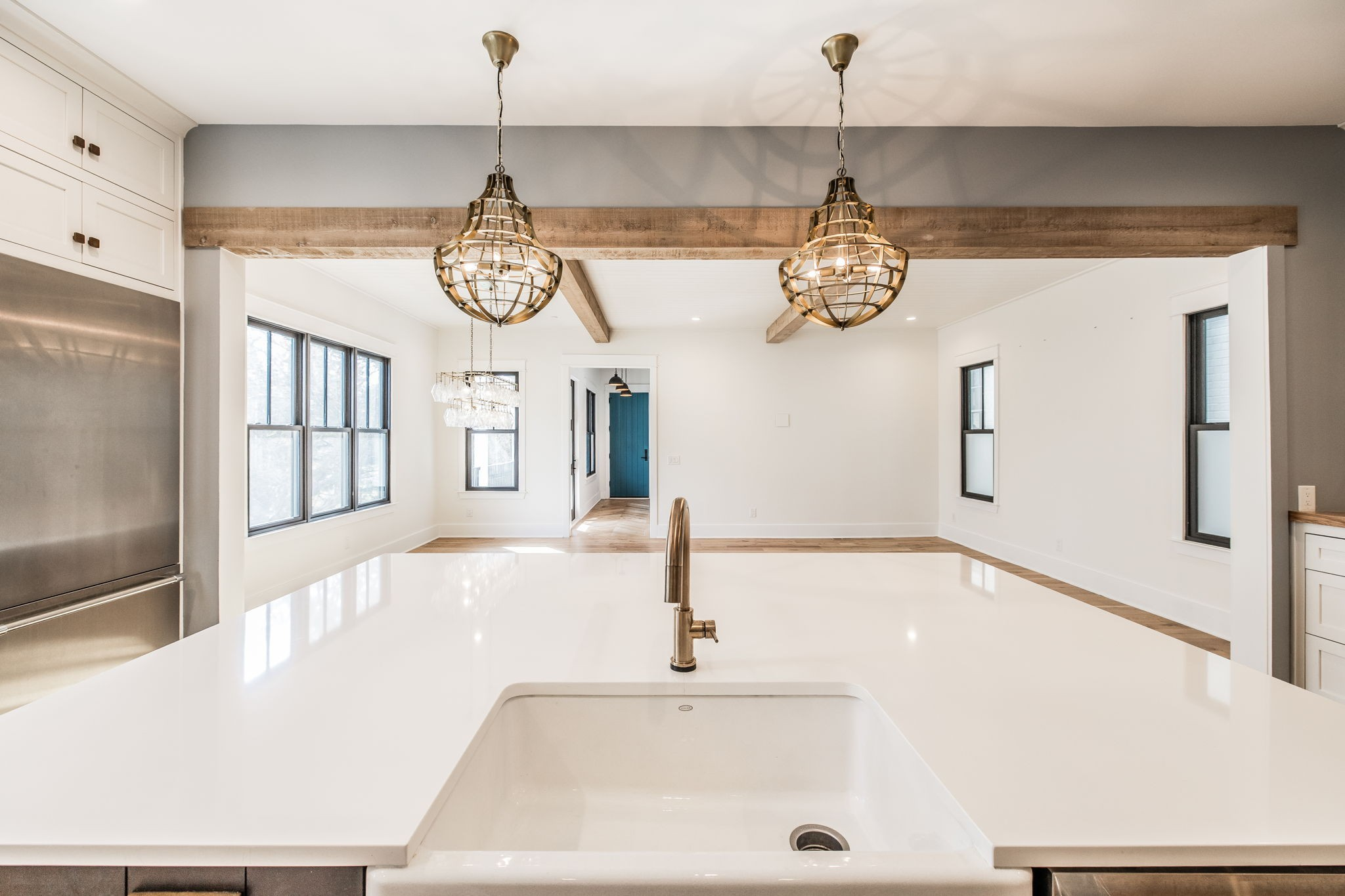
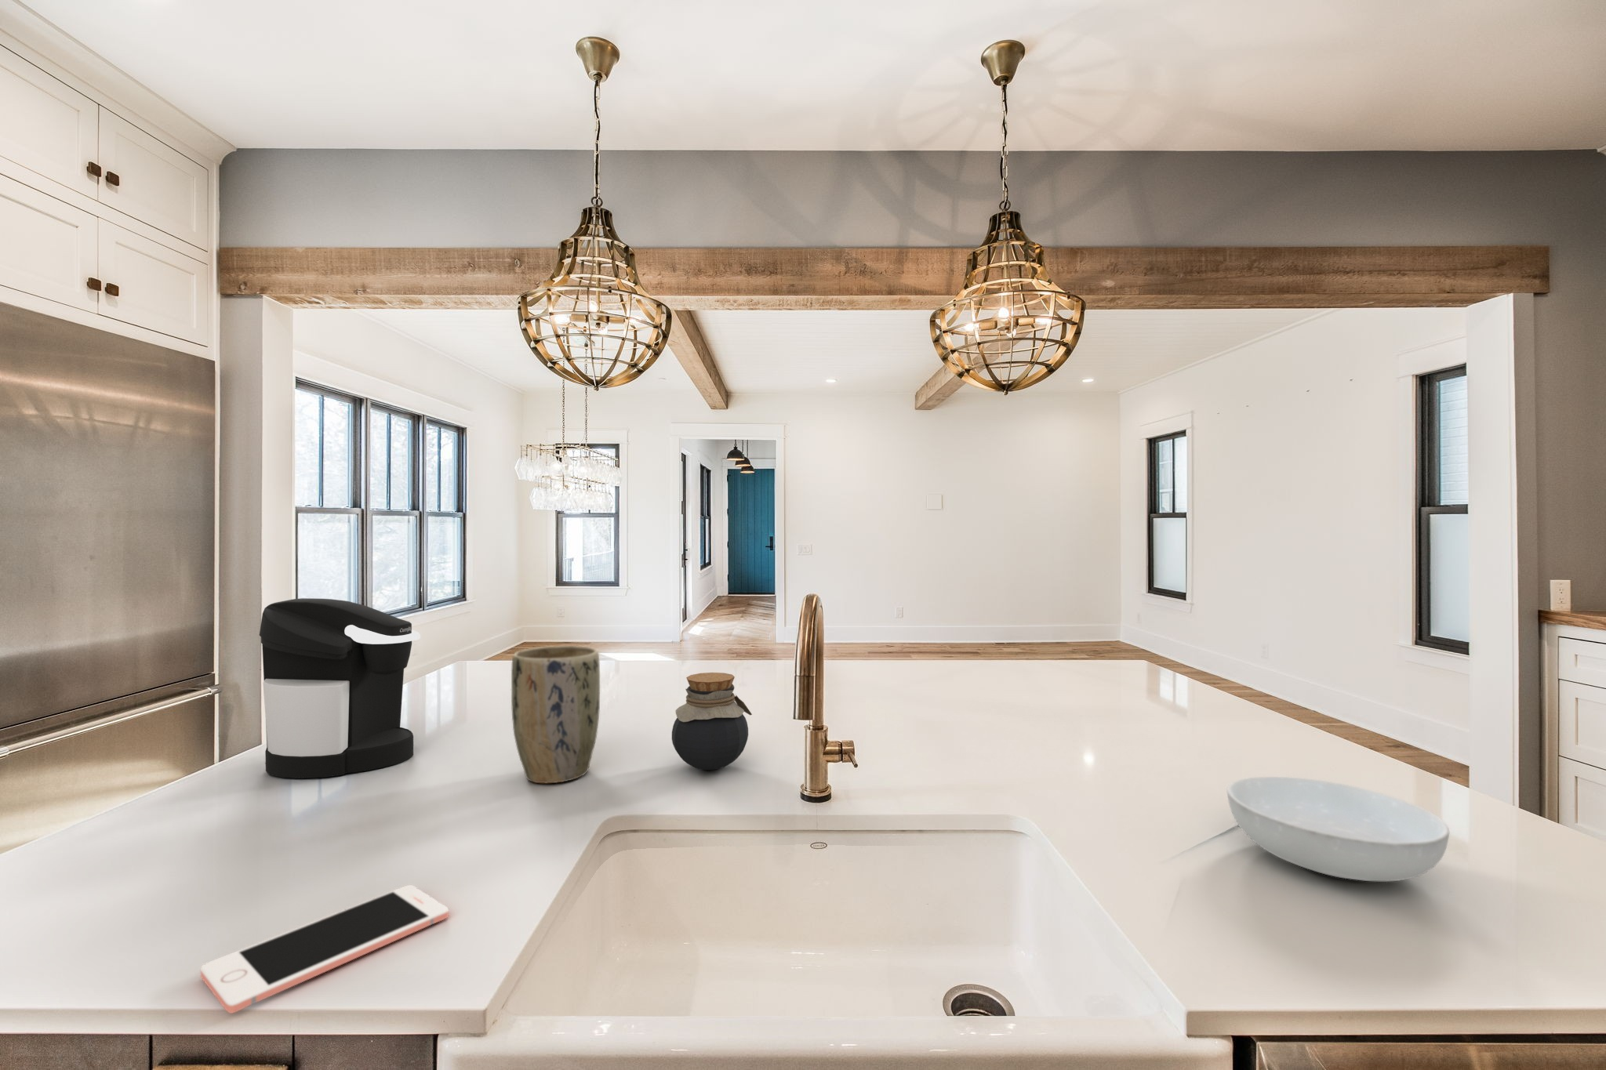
+ jar (714, 721)
+ coffee maker (346, 678)
+ cell phone (333, 940)
+ serving bowl (1329, 832)
+ plant pot (556, 713)
